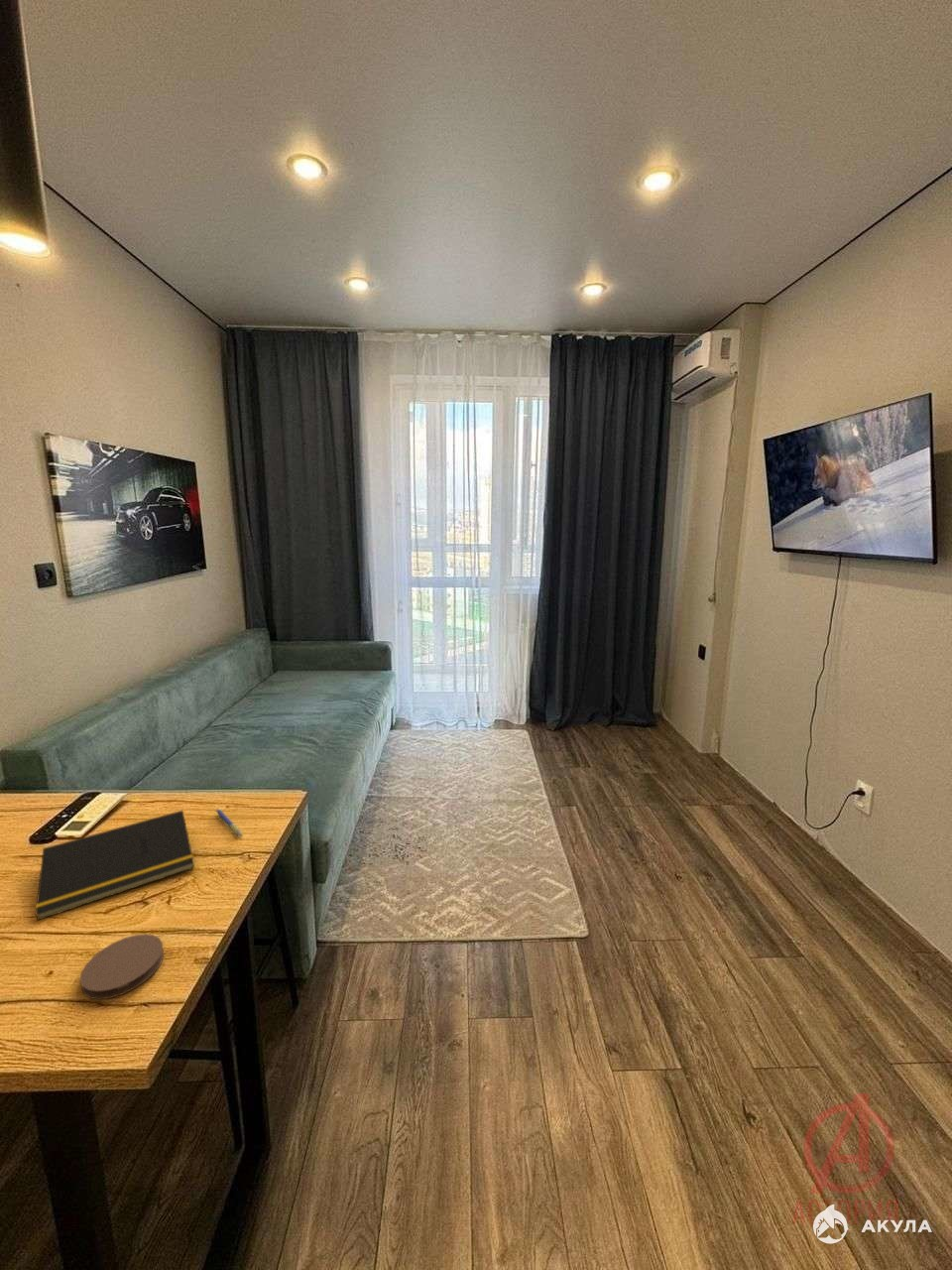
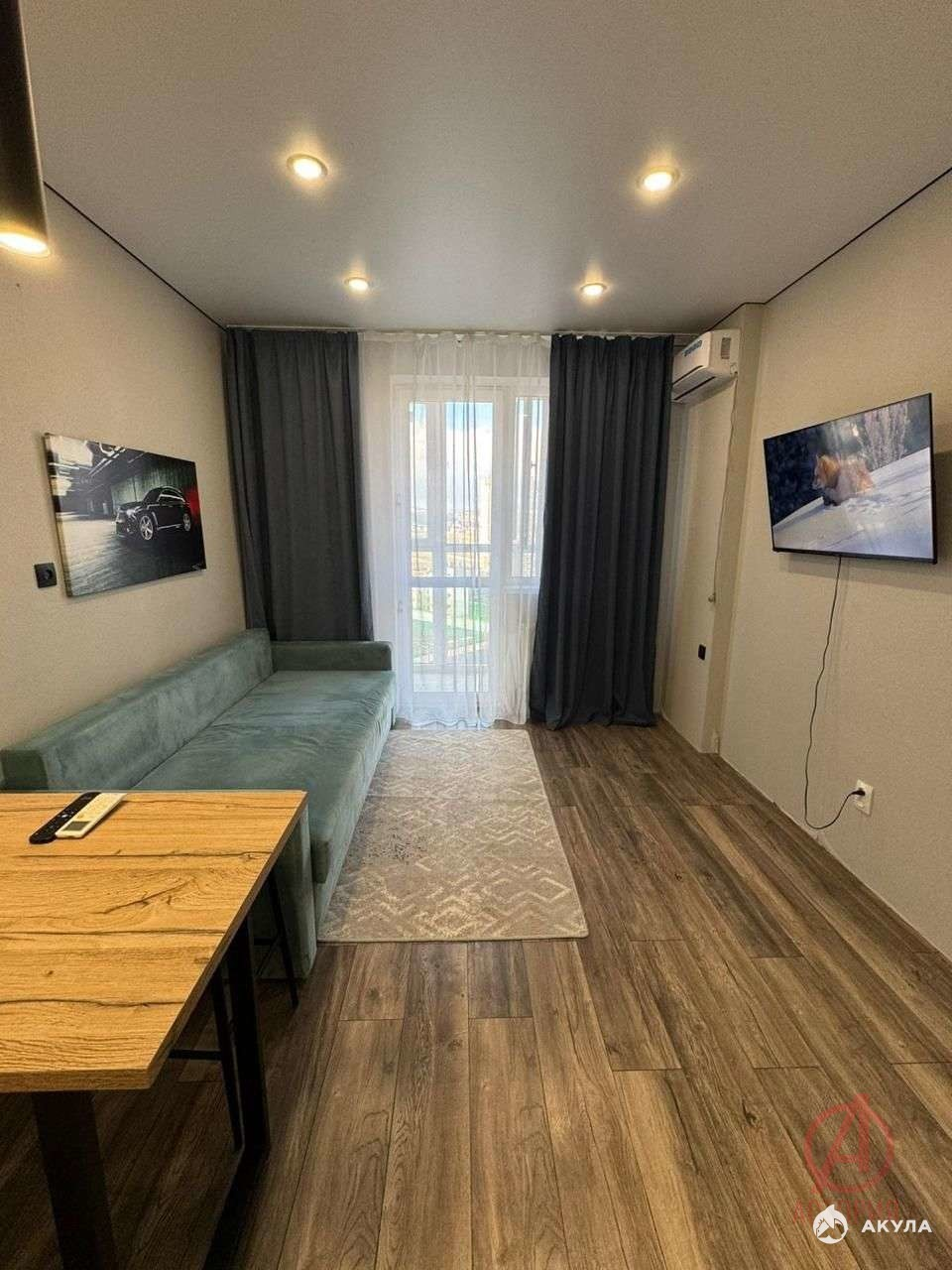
- notepad (119, 857)
- coaster (123, 964)
- pen (229, 822)
